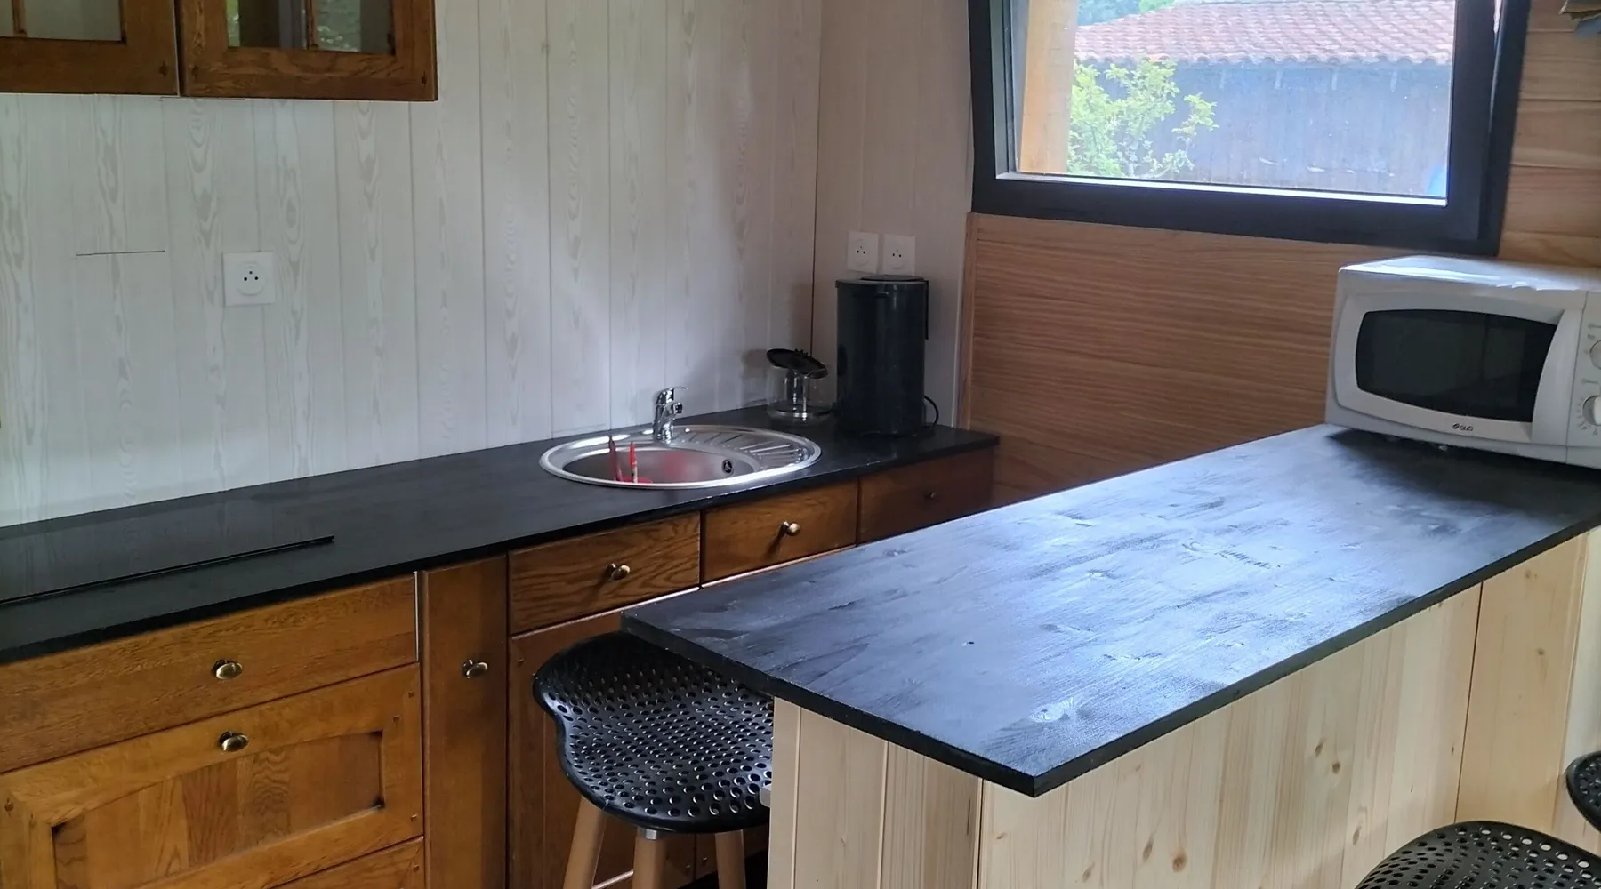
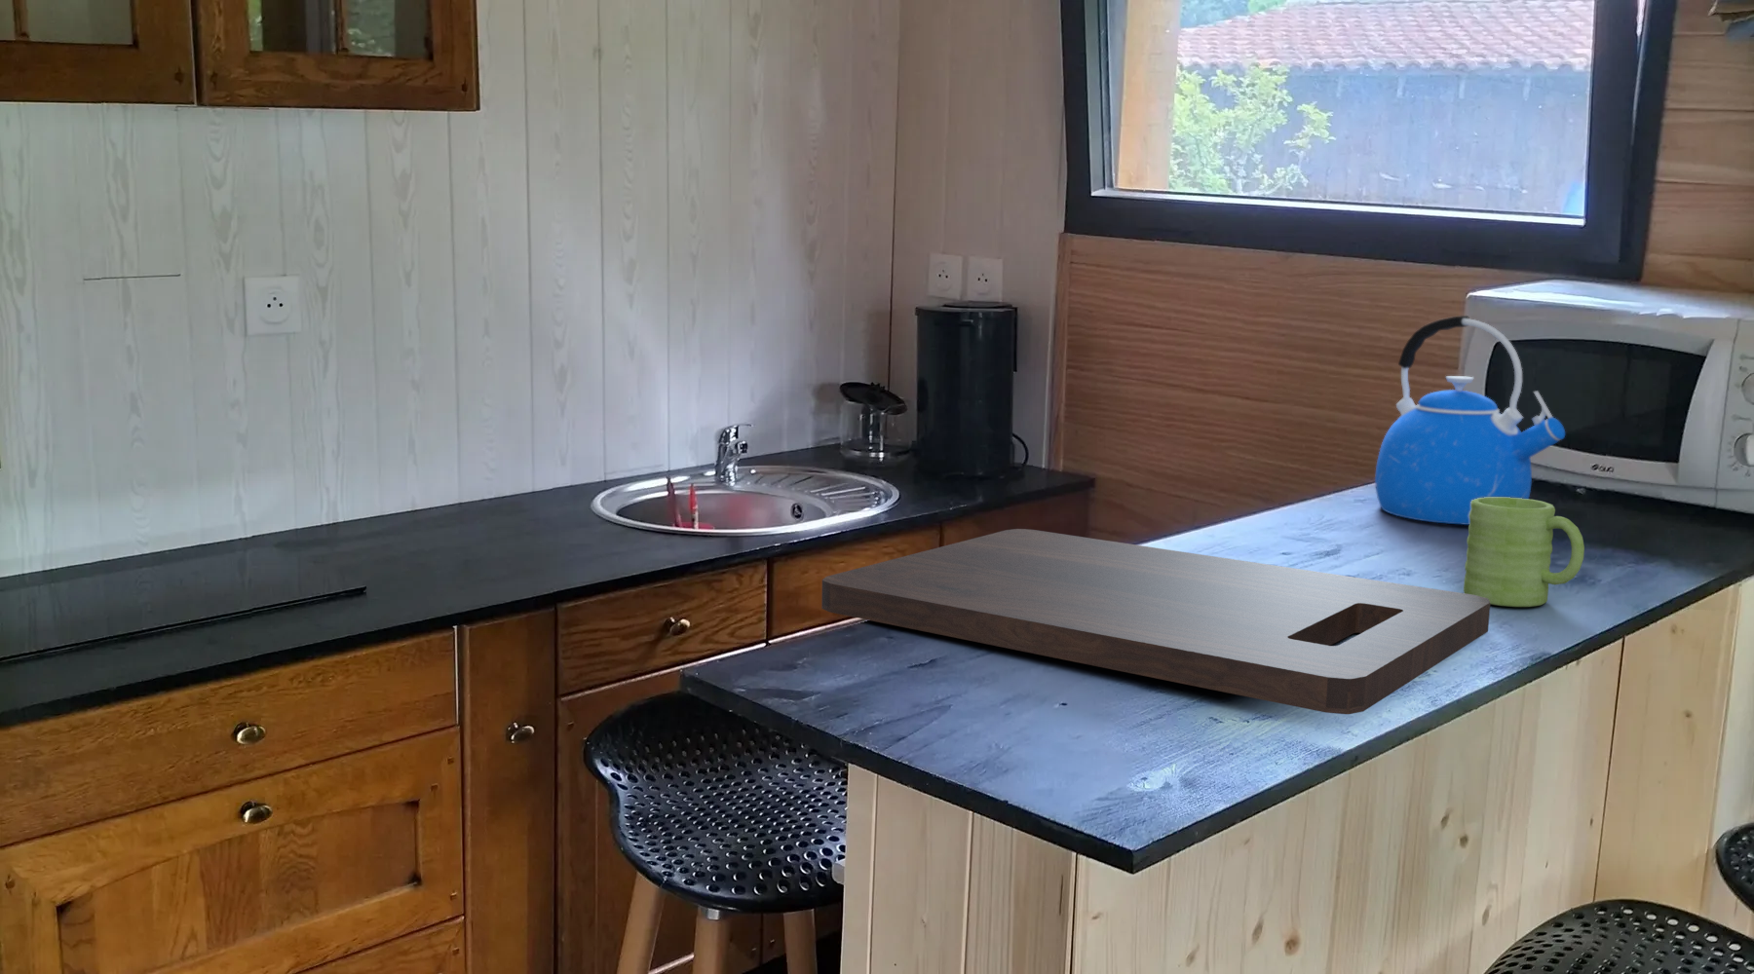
+ cutting board (1151, 603)
+ mug (1525, 553)
+ kettle (1473, 417)
